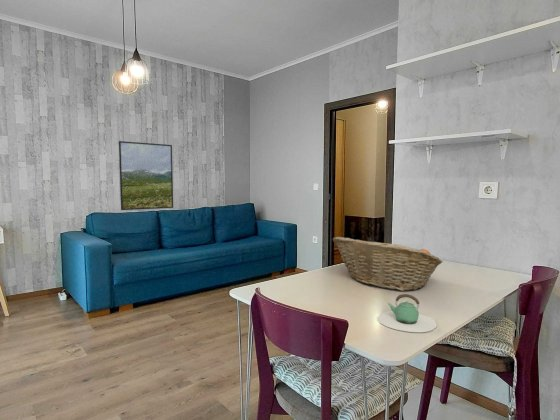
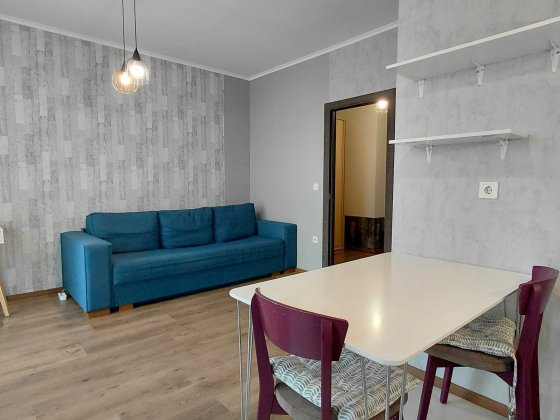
- fruit basket (383, 258)
- teapot (406, 307)
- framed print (147, 176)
